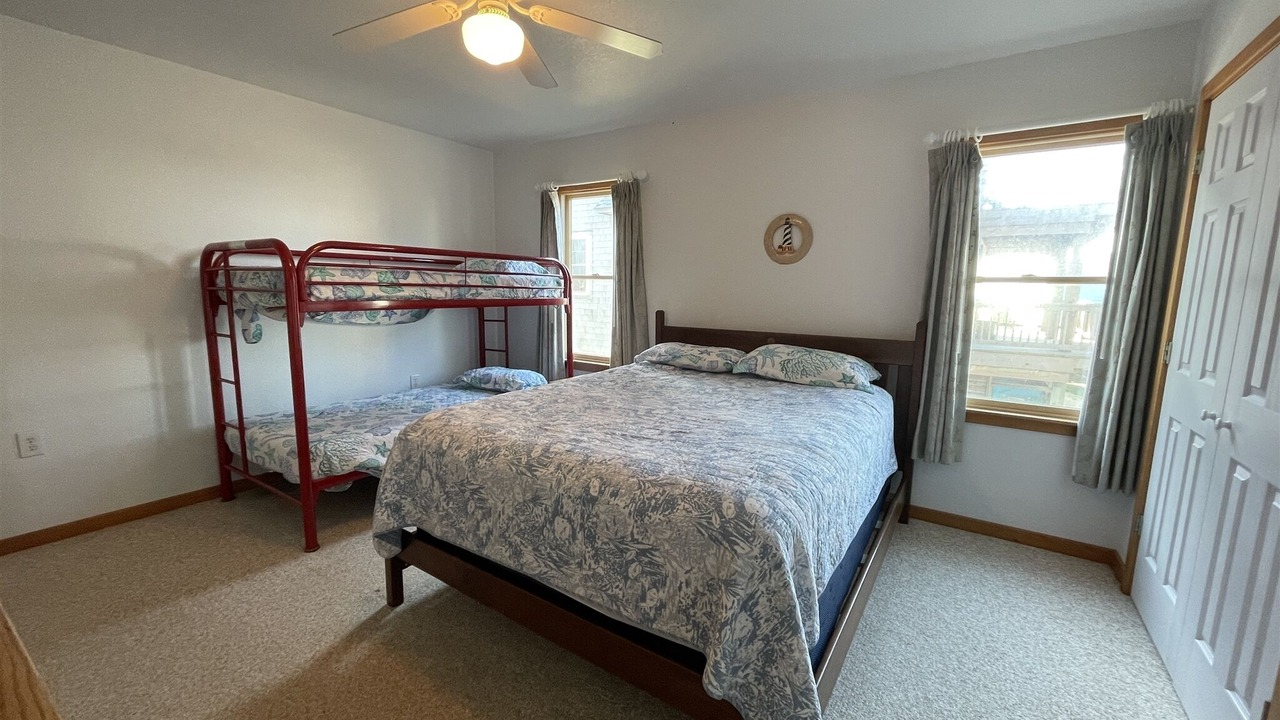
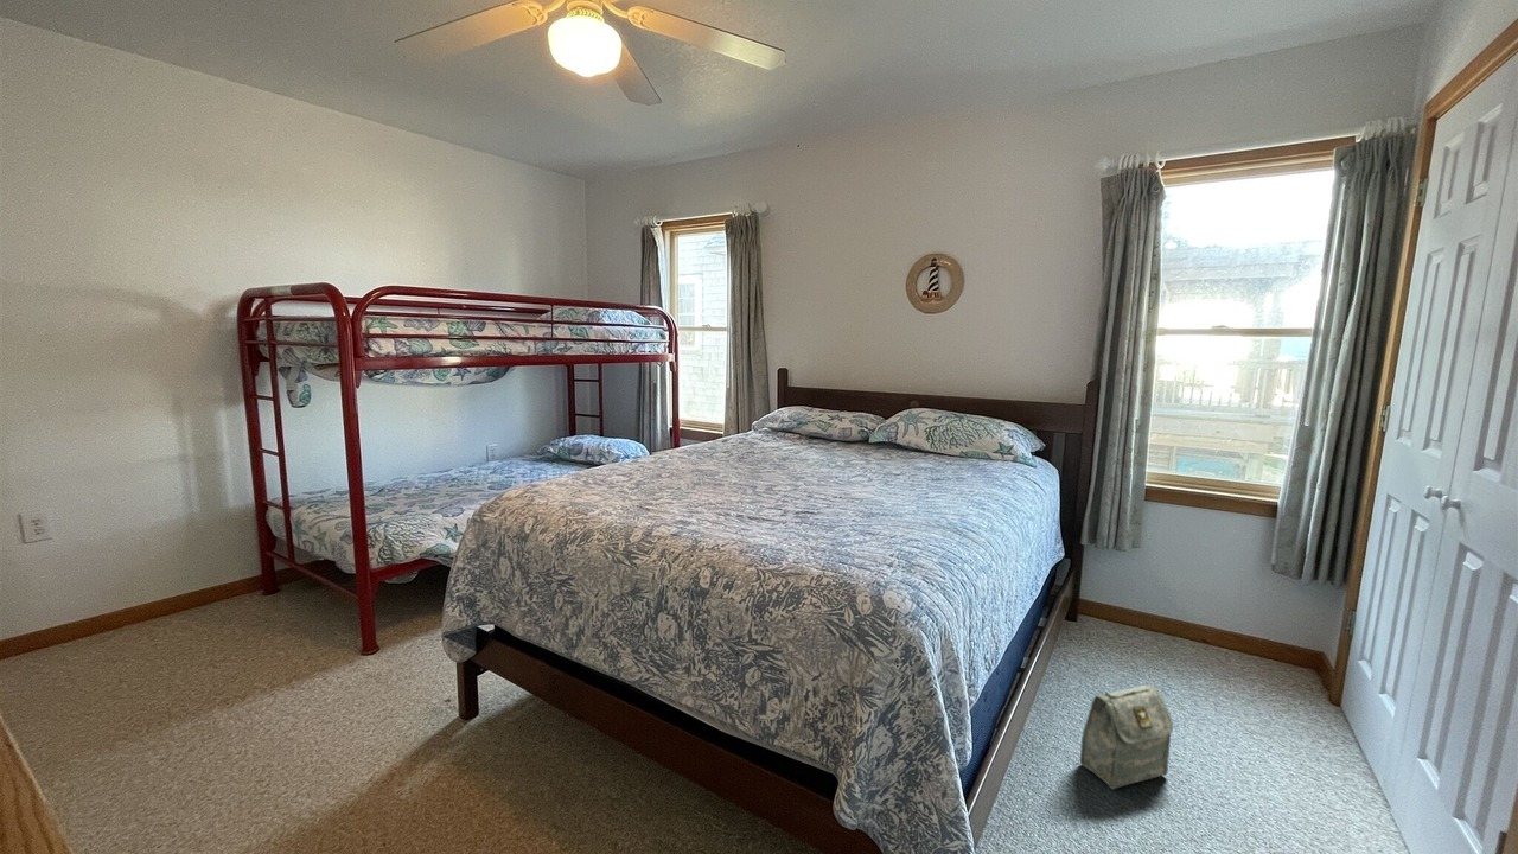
+ bag (1127, 731)
